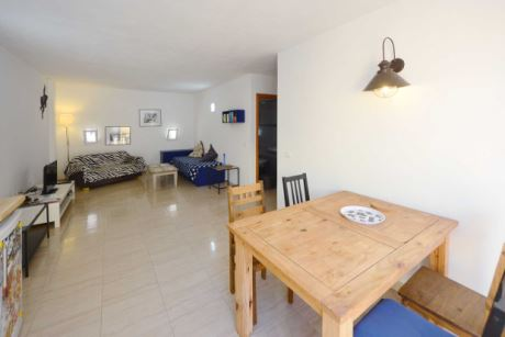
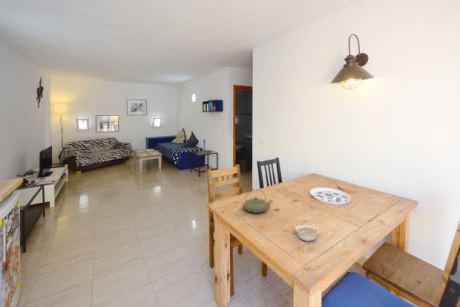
+ legume (306, 232)
+ teapot (257, 199)
